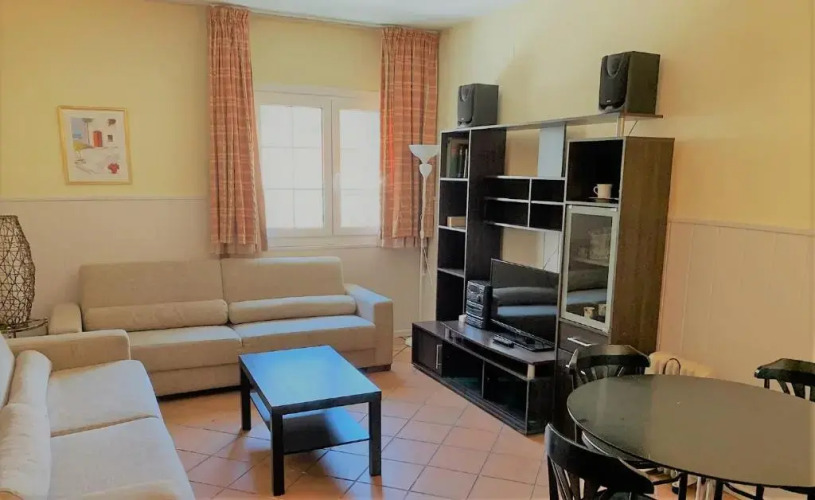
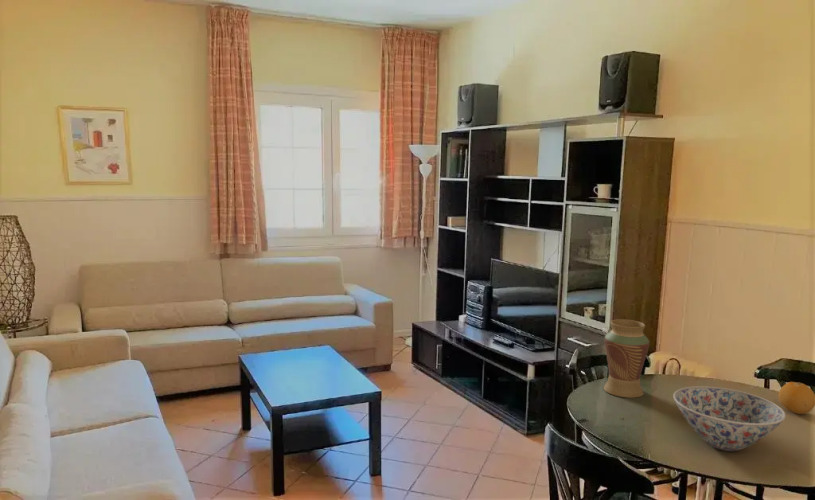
+ bowl (725, 424)
+ fruit (797, 397)
+ vase (625, 357)
